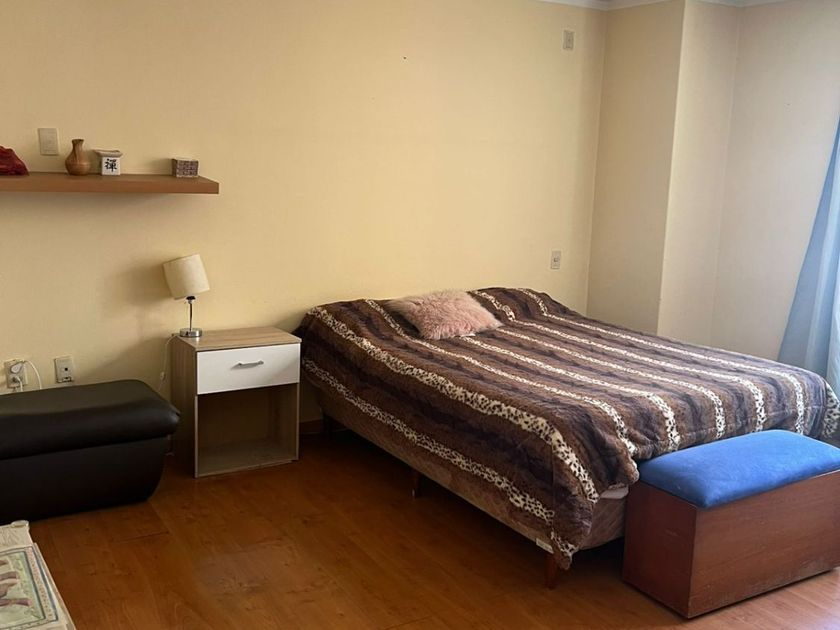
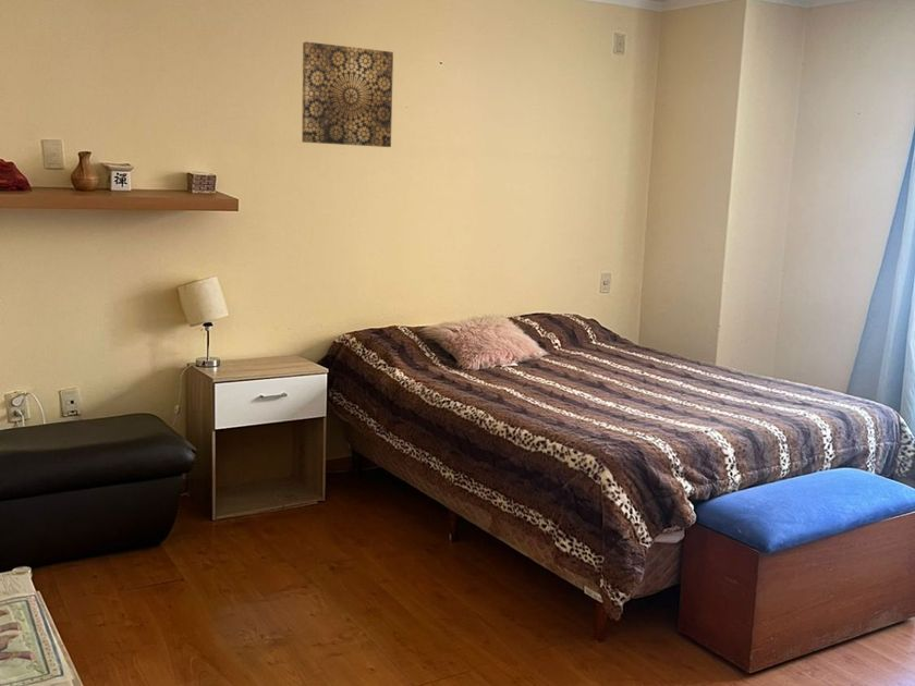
+ wall art (347, 96)
